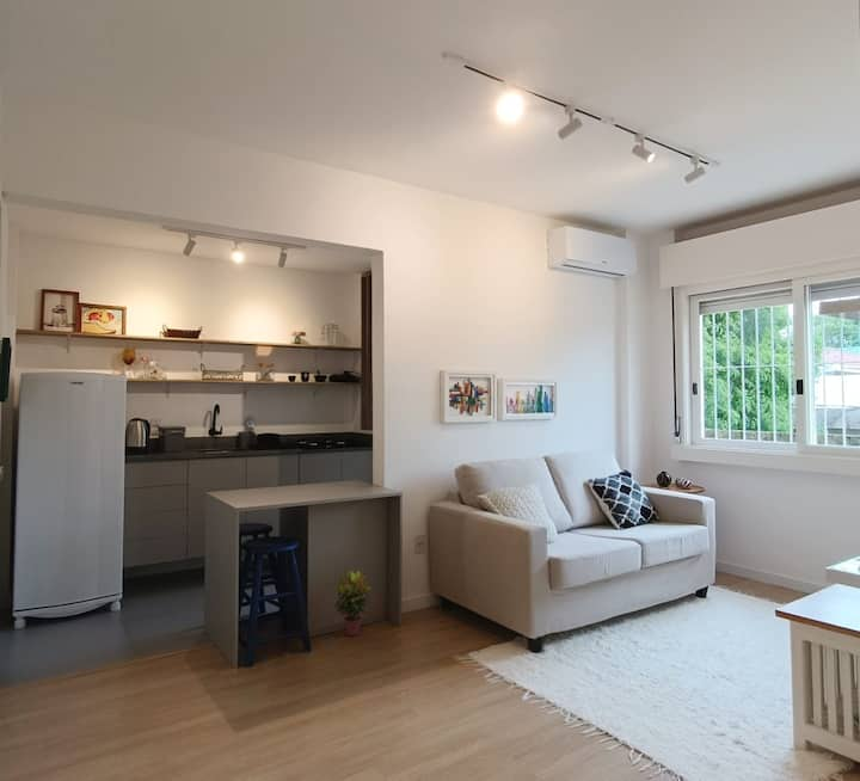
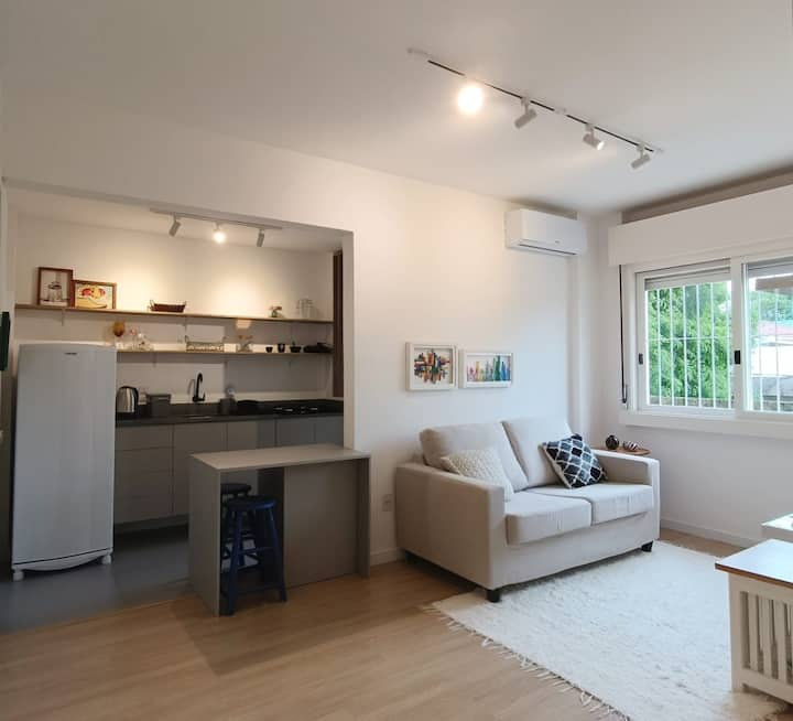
- potted plant (354, 601)
